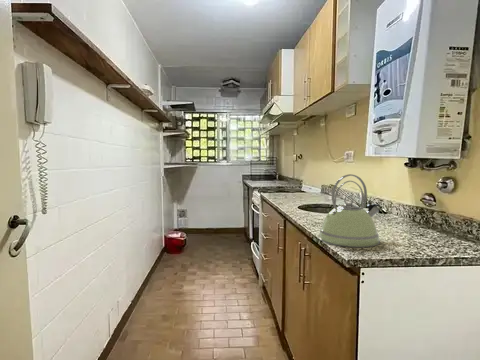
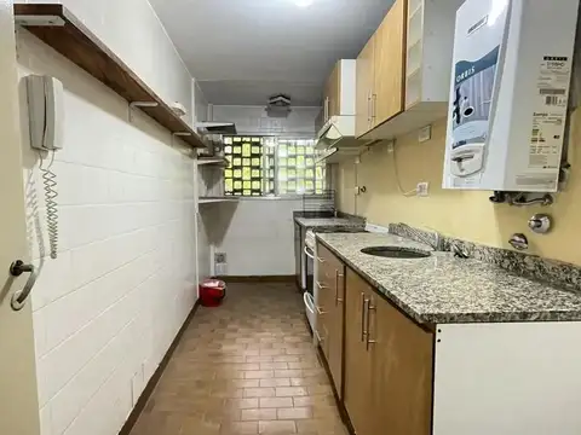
- kettle (352, 206)
